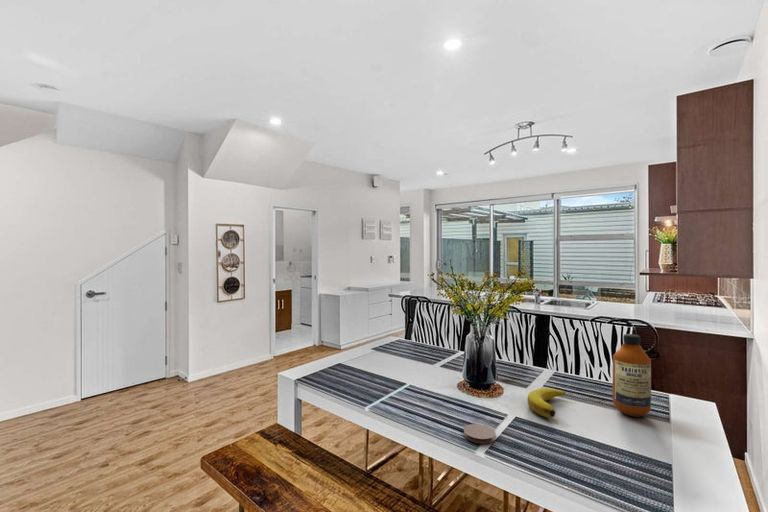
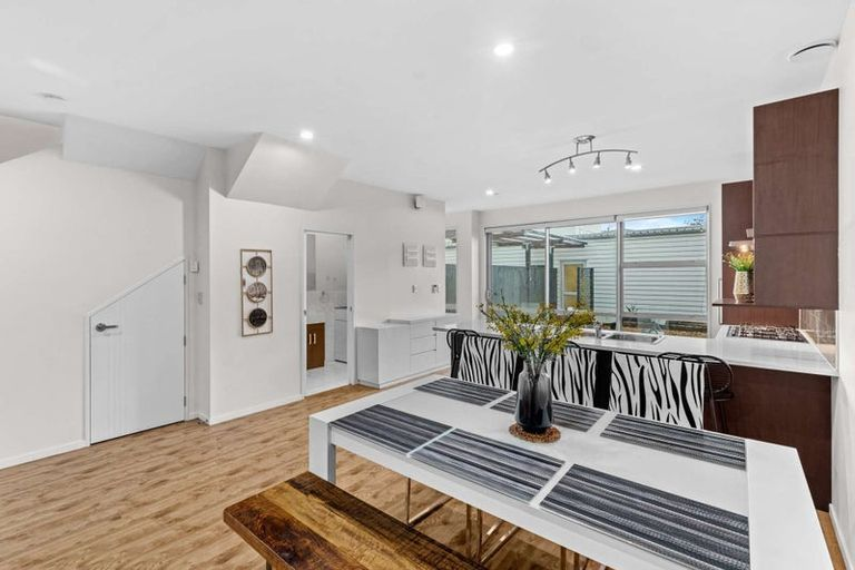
- fruit (548, 399)
- coaster (479, 433)
- bottle (631, 374)
